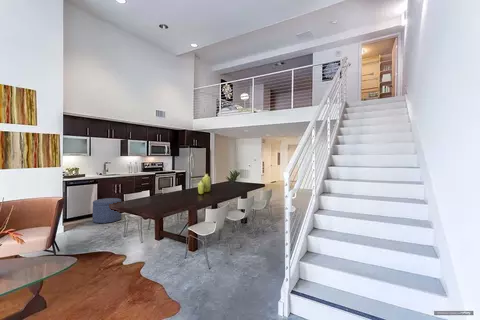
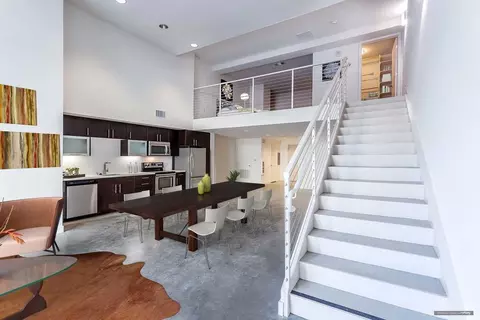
- ottoman (107, 210)
